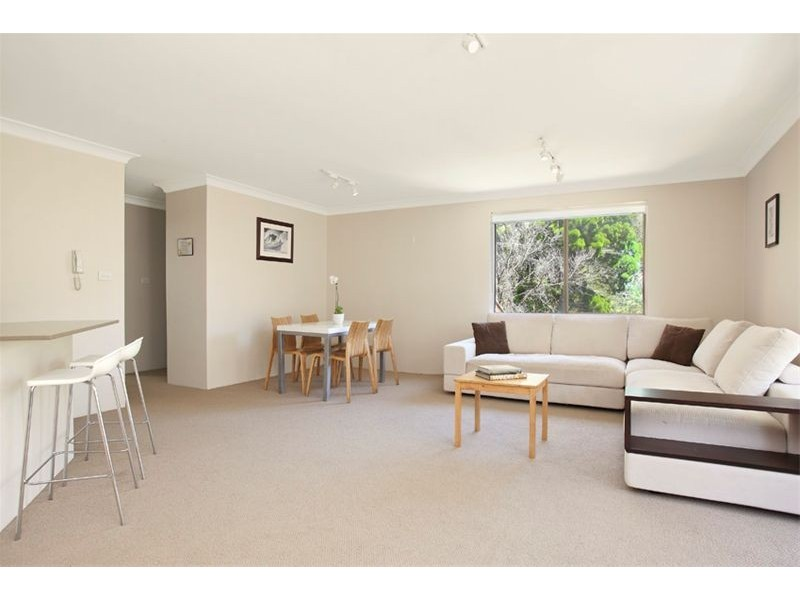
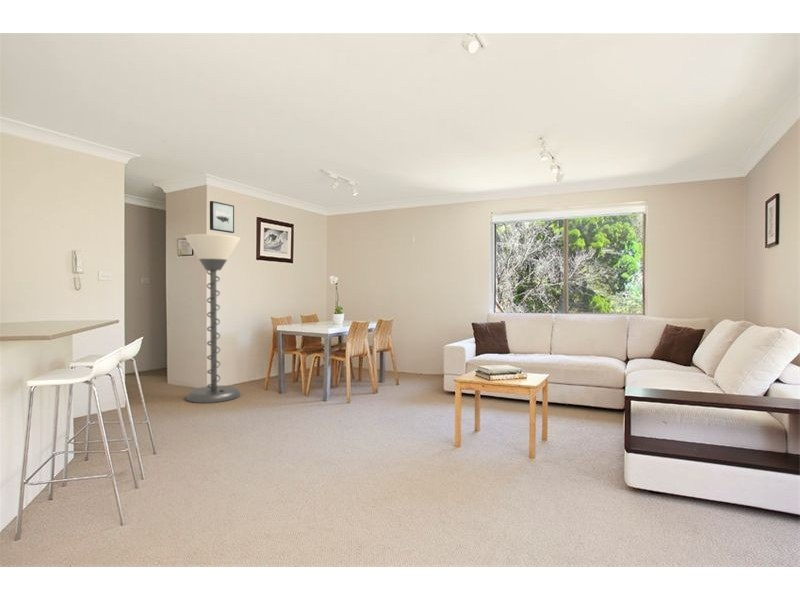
+ floor lamp (213, 317)
+ wall art (222, 217)
